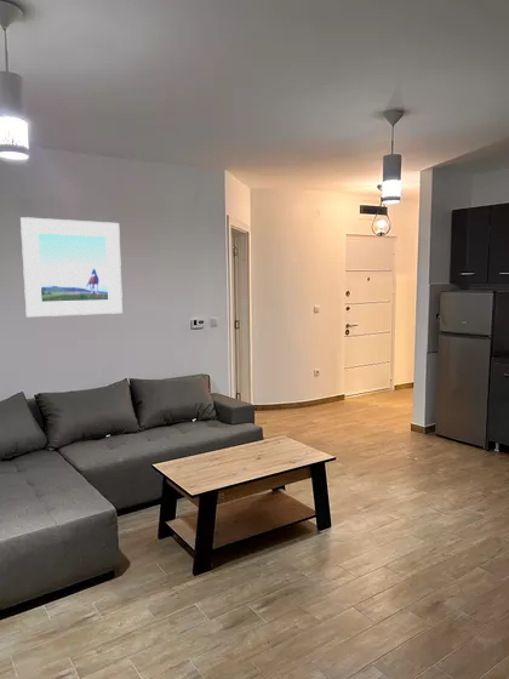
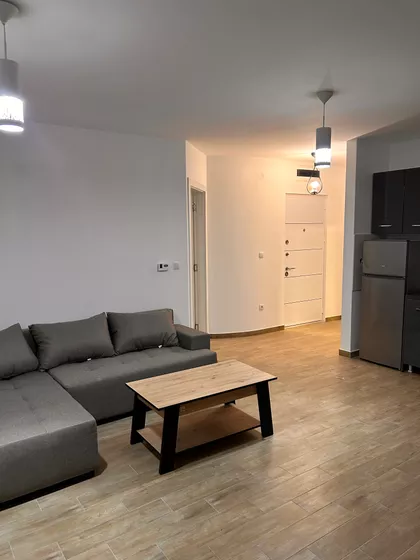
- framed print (74, 268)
